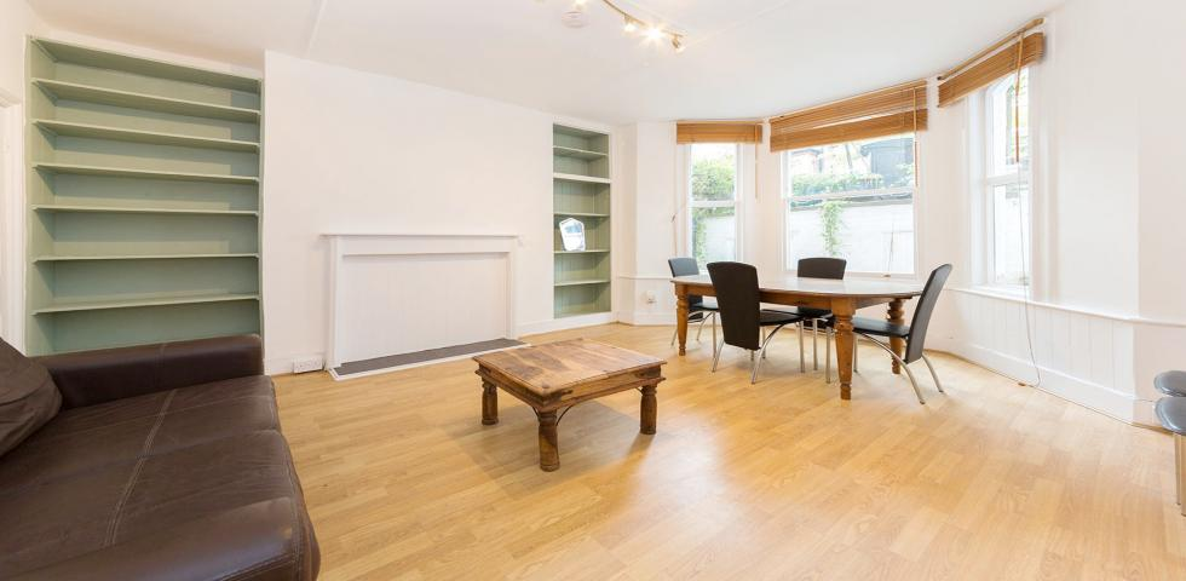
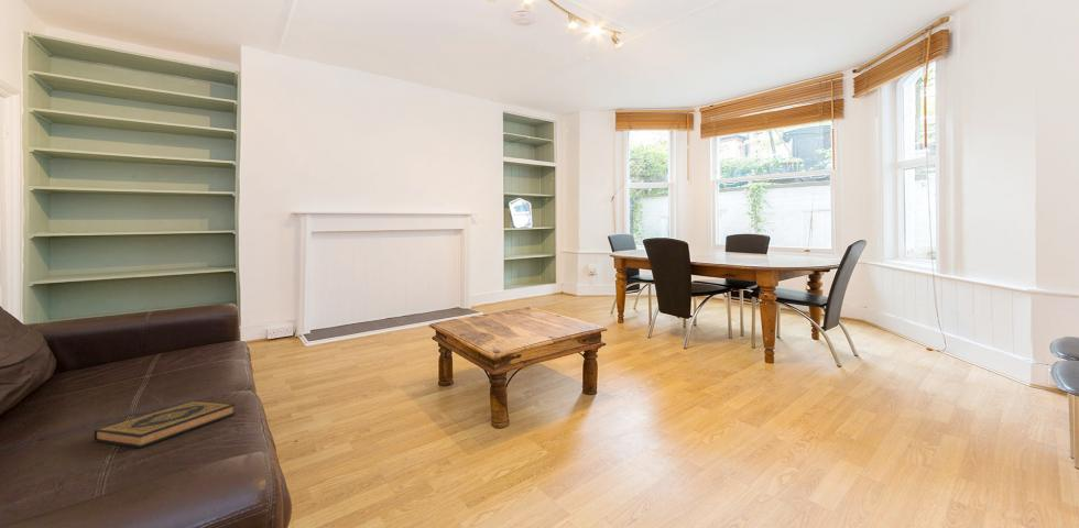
+ hardback book (170, 420)
